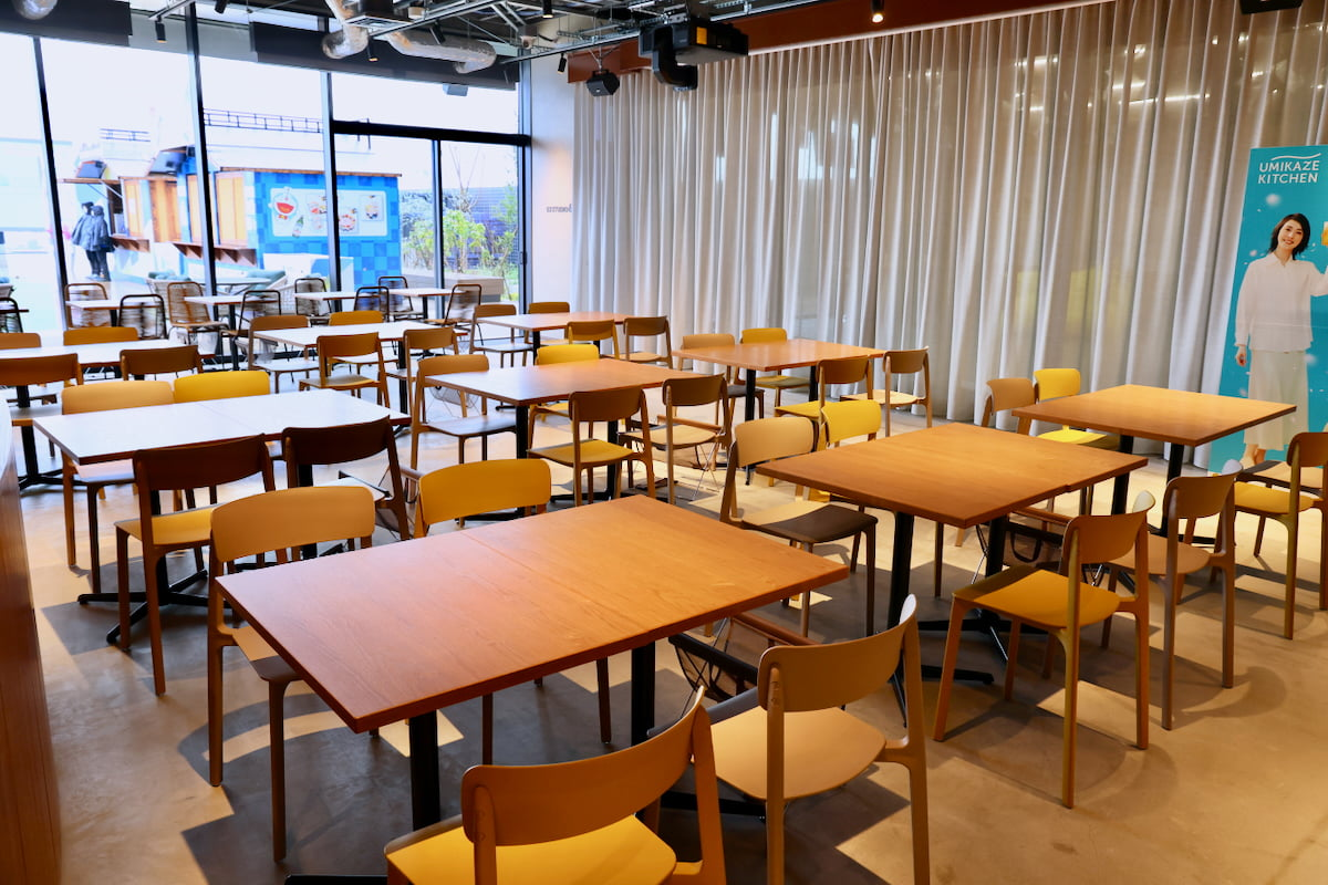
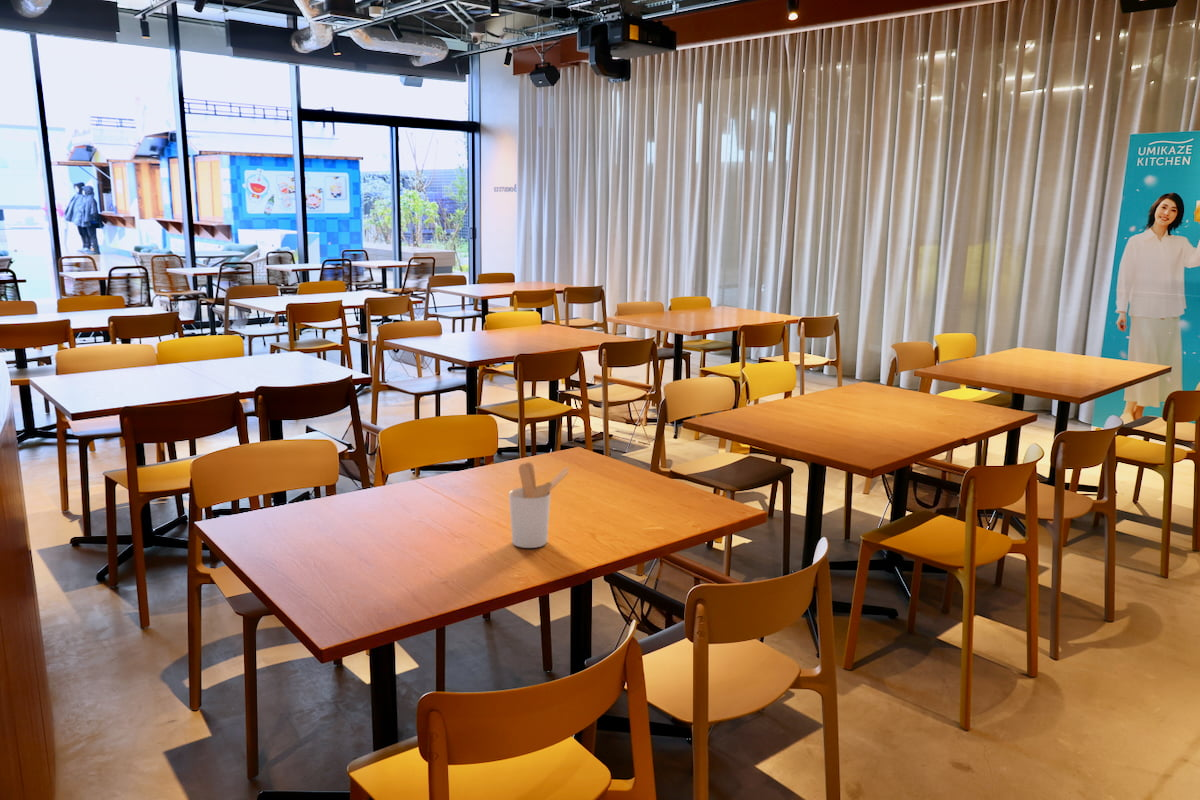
+ utensil holder (540, 504)
